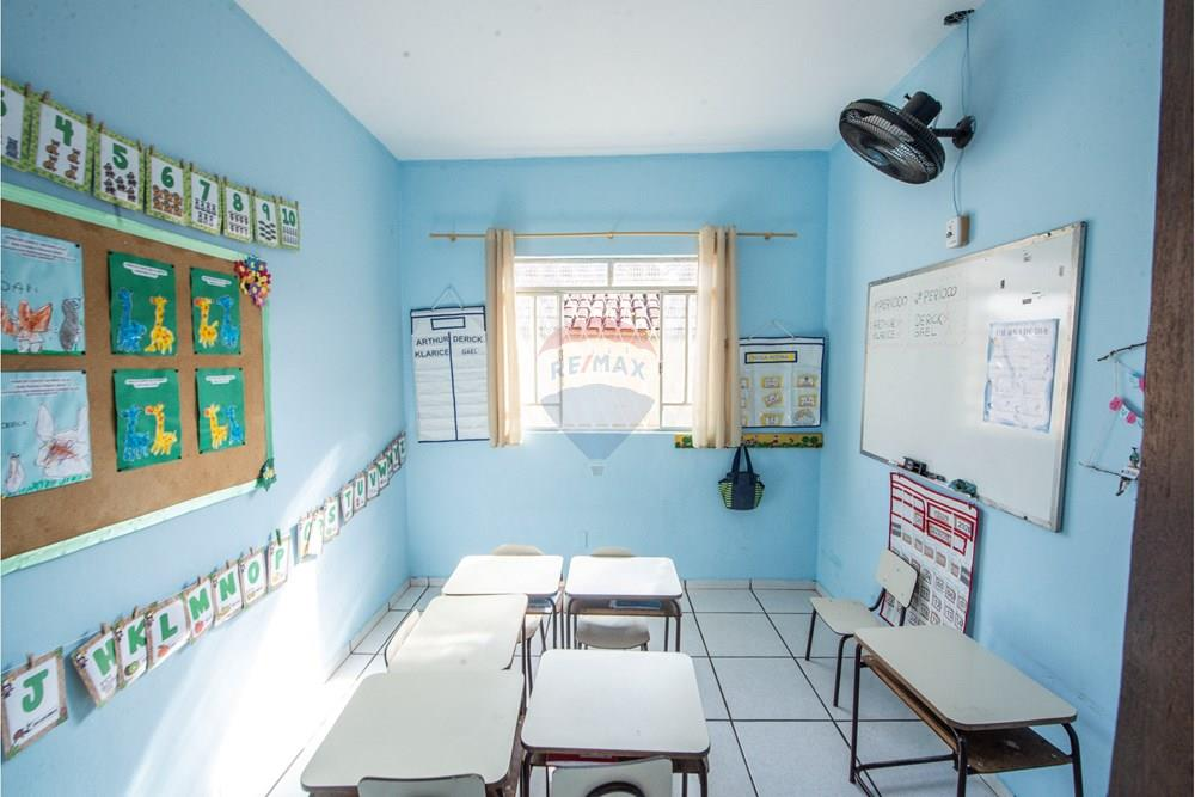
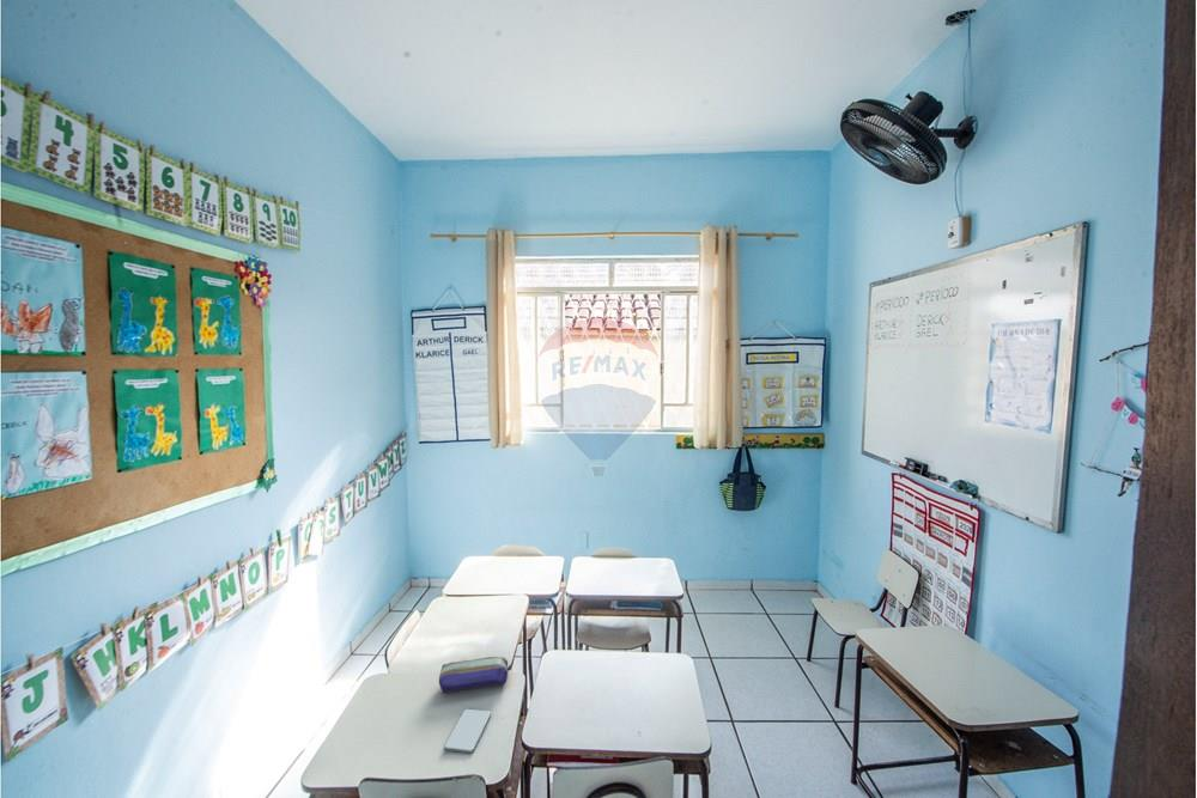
+ pencil case (474, 674)
+ smartphone (468, 729)
